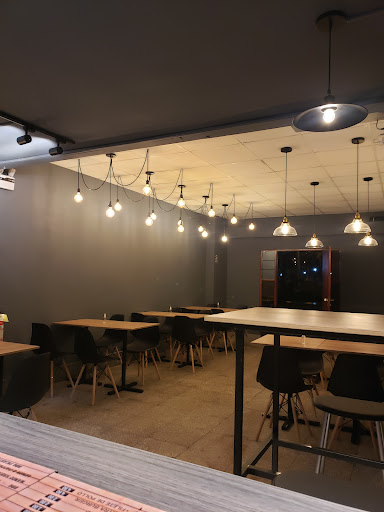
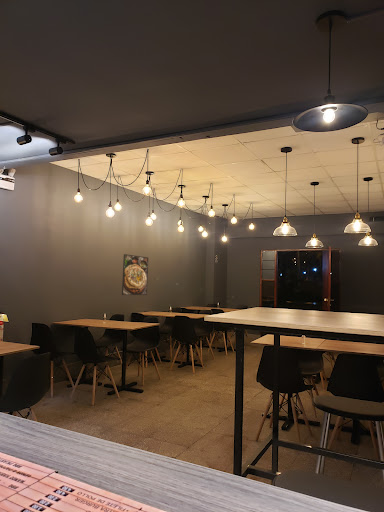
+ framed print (135, 275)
